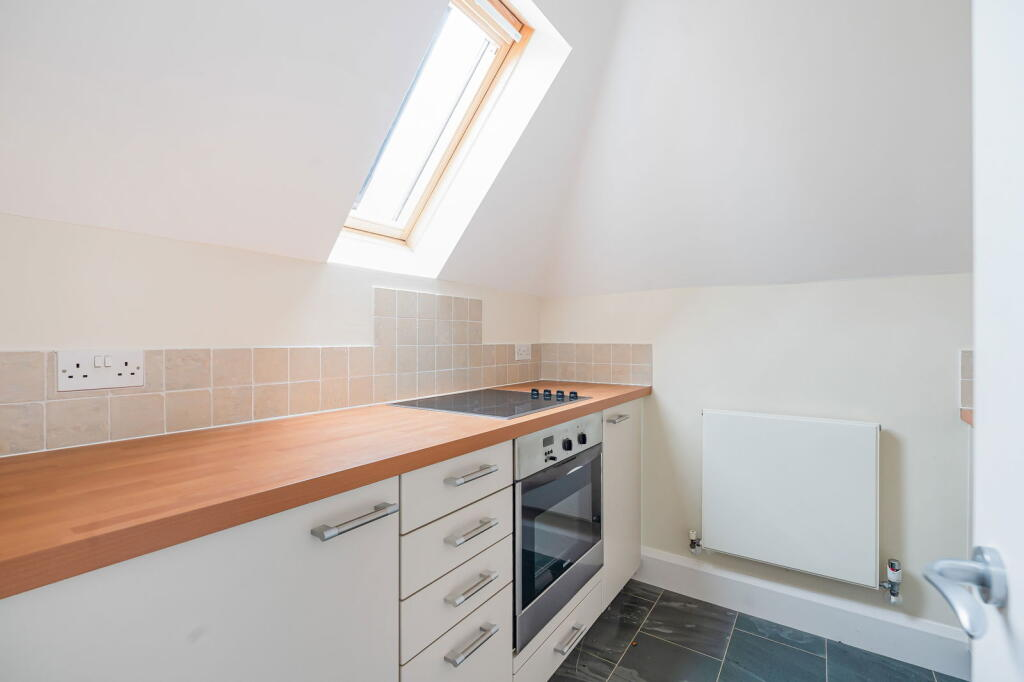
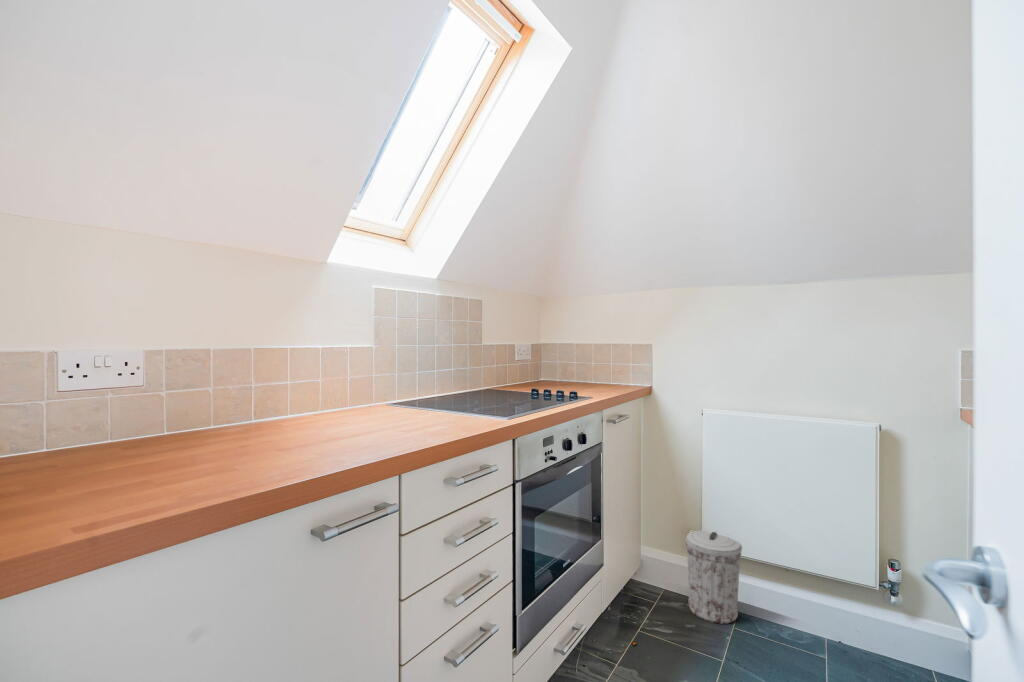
+ trash can (713, 572)
